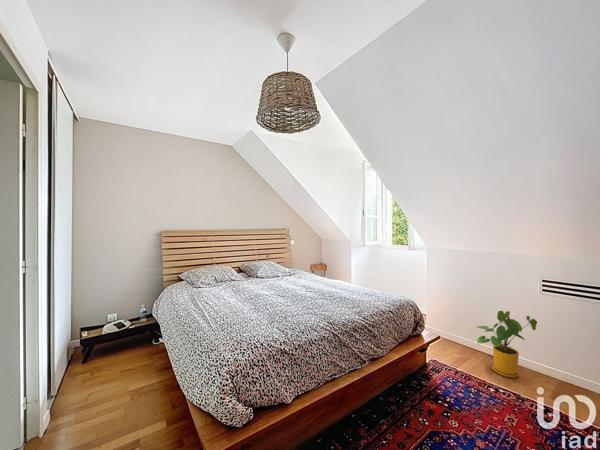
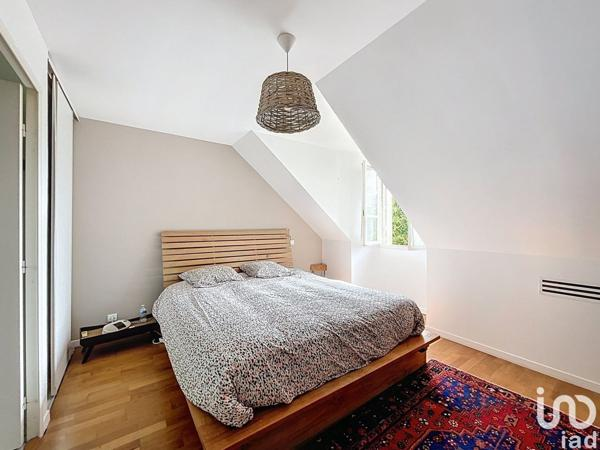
- house plant (504, 343)
